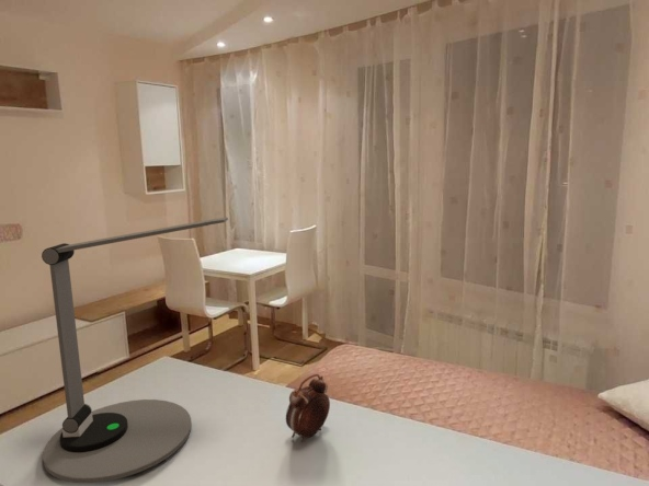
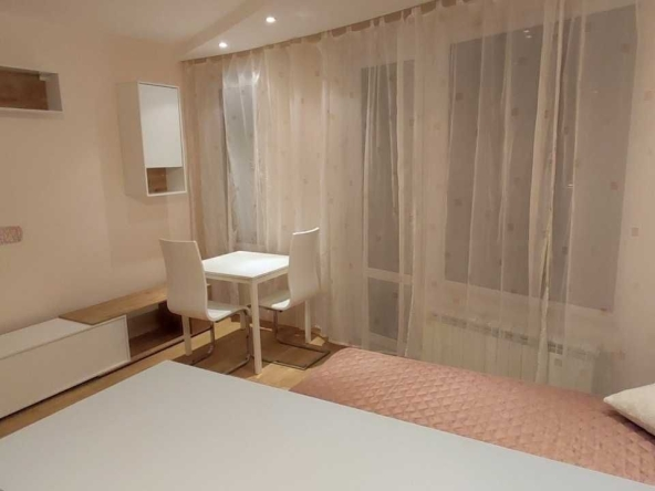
- desk lamp (77, 339)
- alarm clock (307, 405)
